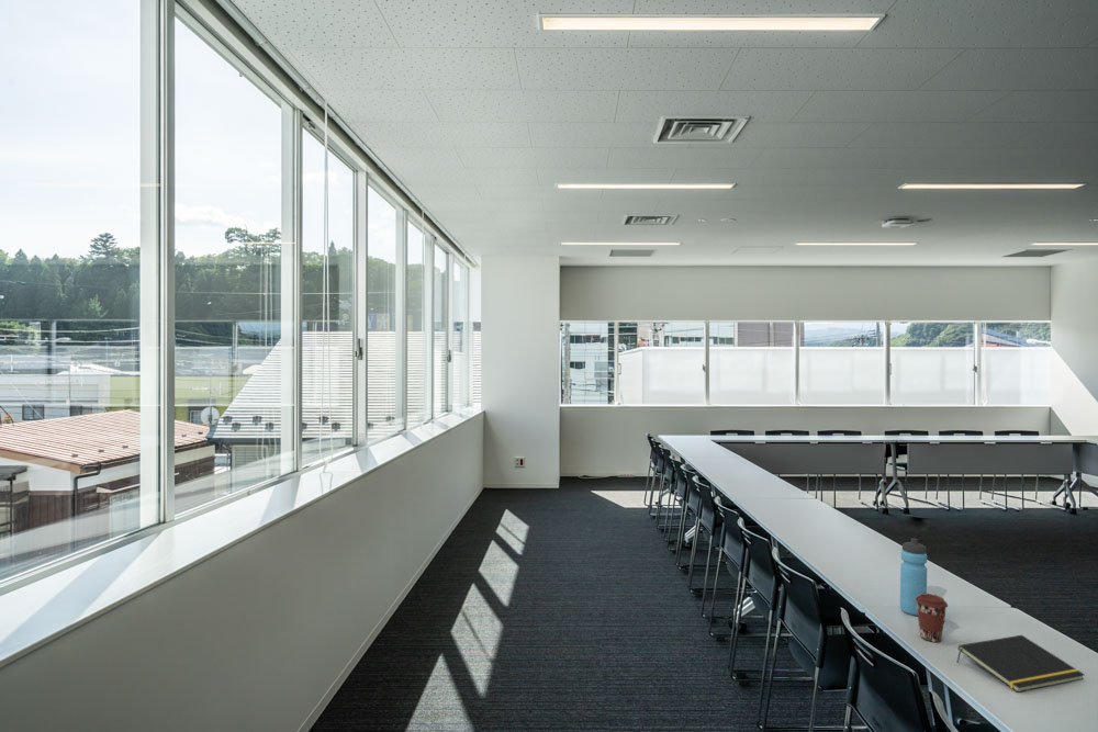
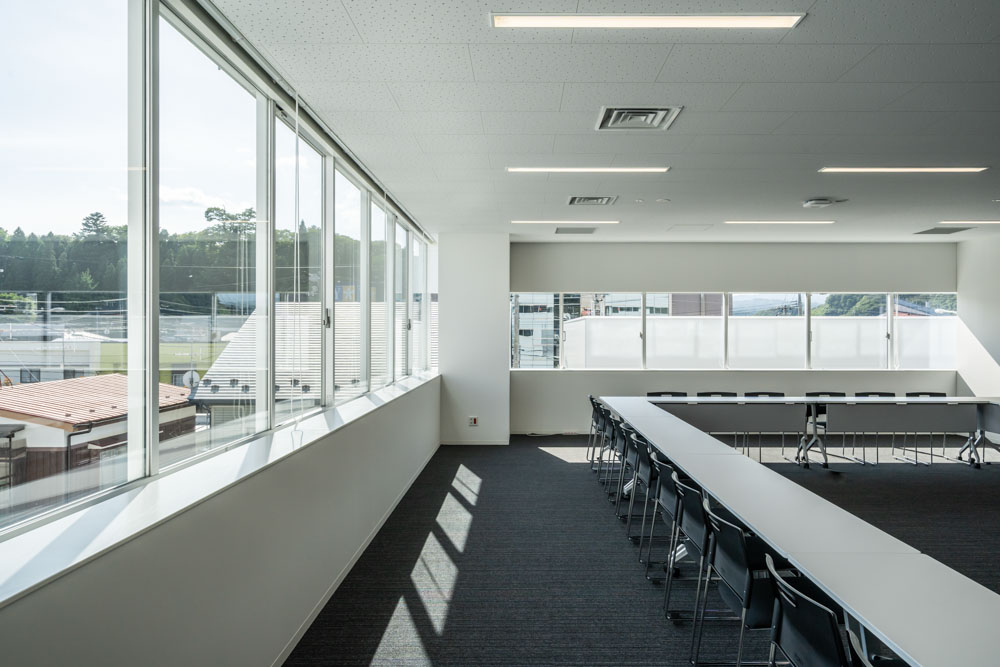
- notepad (1019, 661)
- water bottle (914, 575)
- coffee cup (930, 617)
